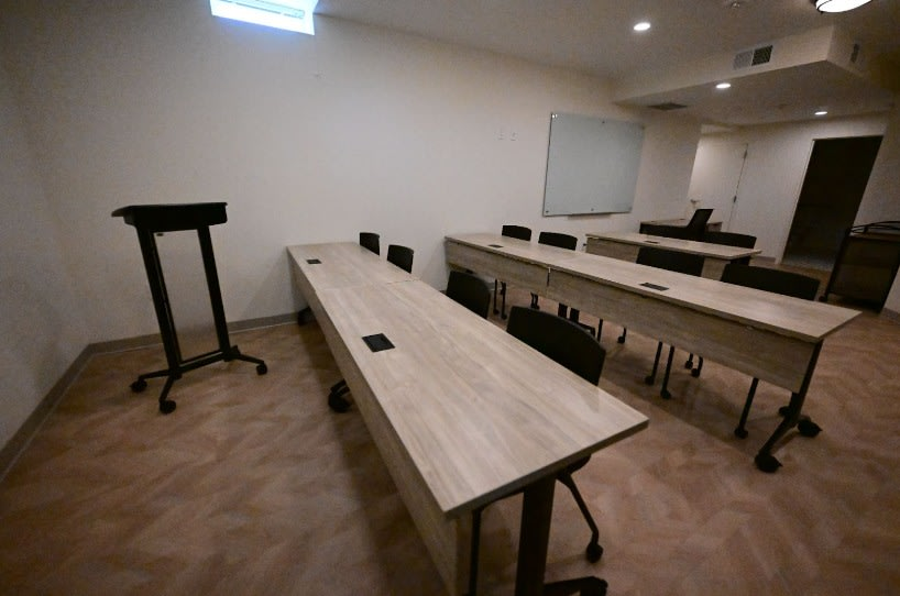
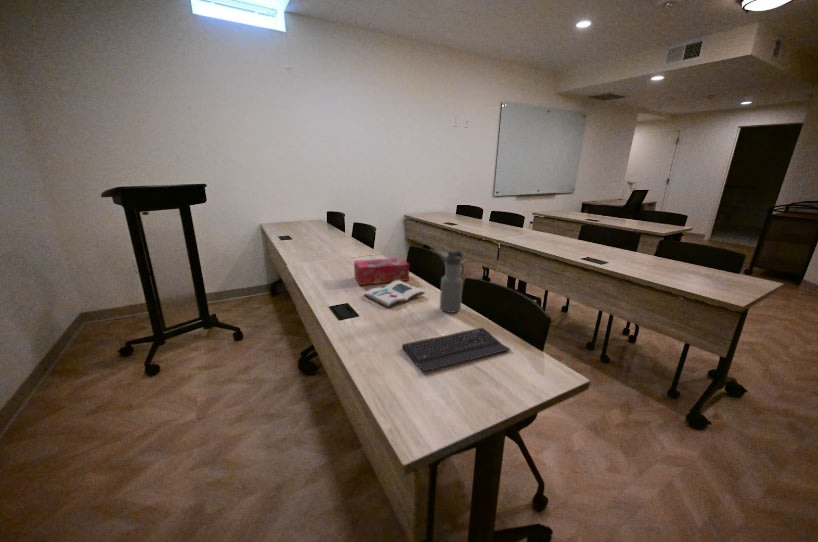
+ water bottle (452, 280)
+ tissue box (381, 270)
+ keyboard (456, 346)
+ book (394, 292)
